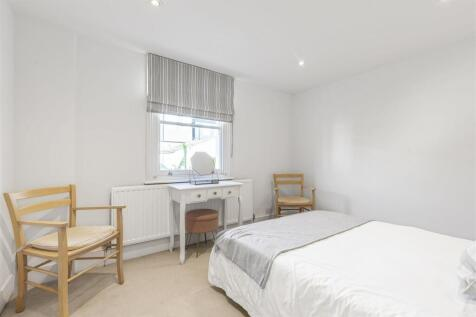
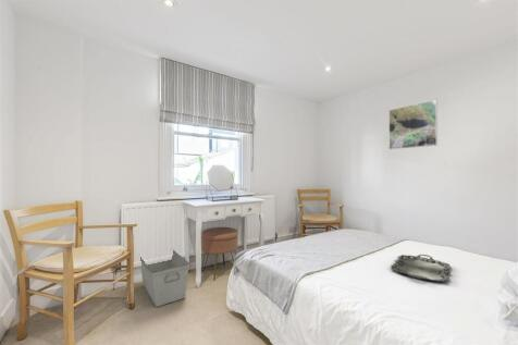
+ serving tray (420, 266)
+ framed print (411, 126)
+ storage bin (162, 274)
